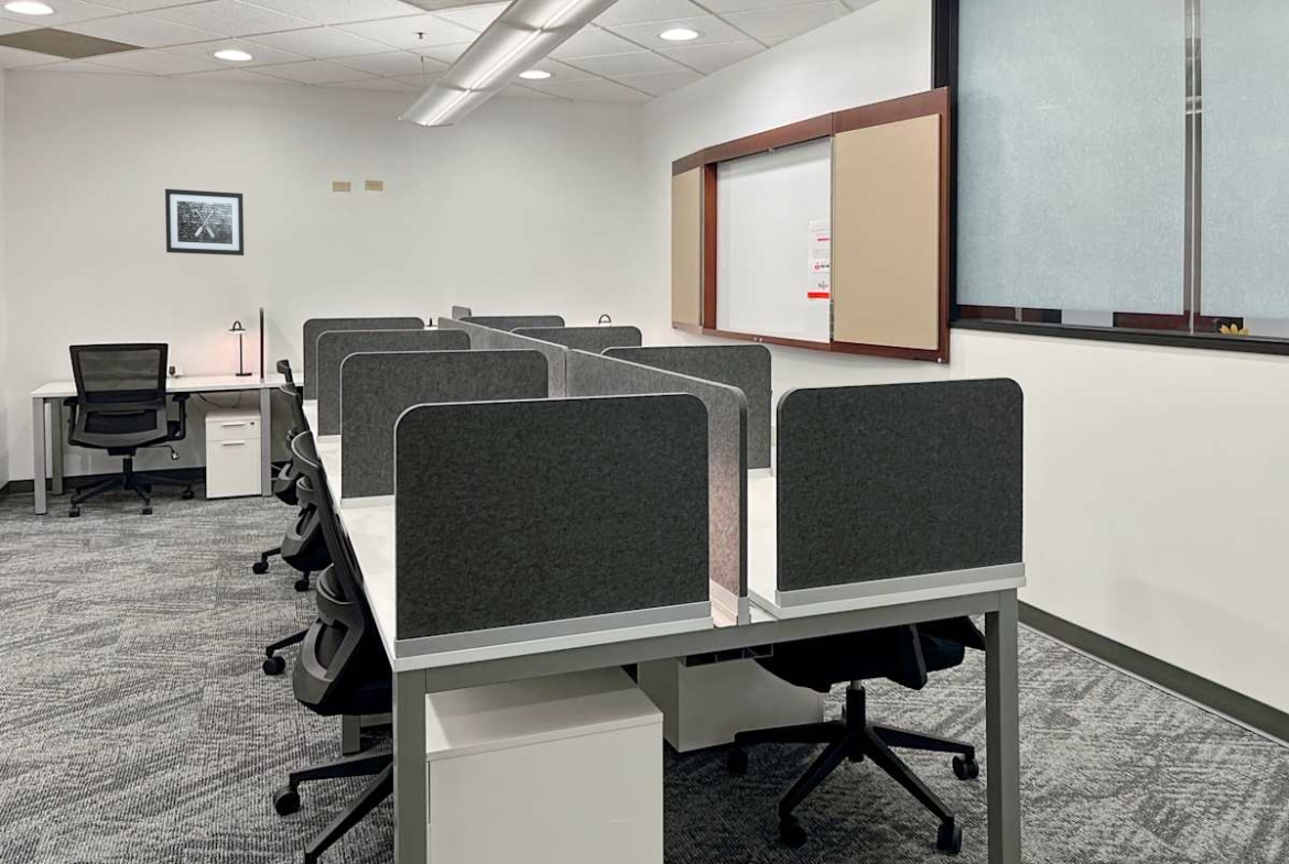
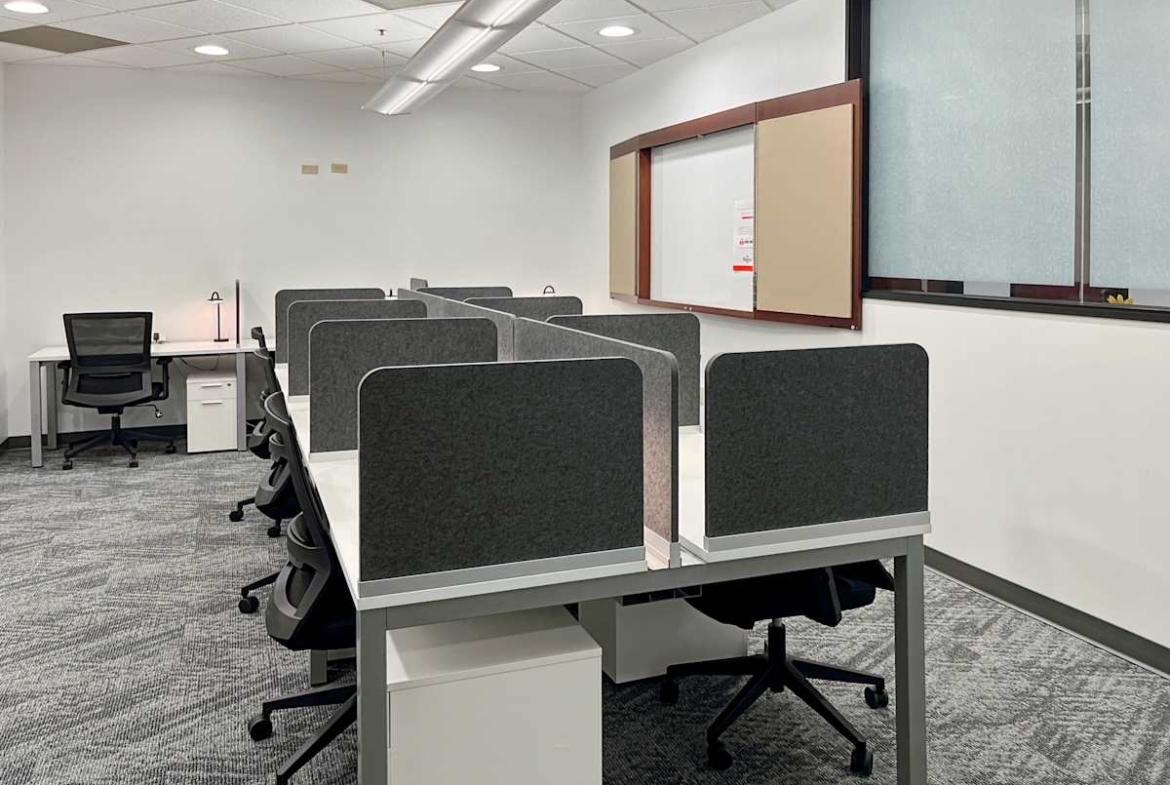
- wall art (205, 222)
